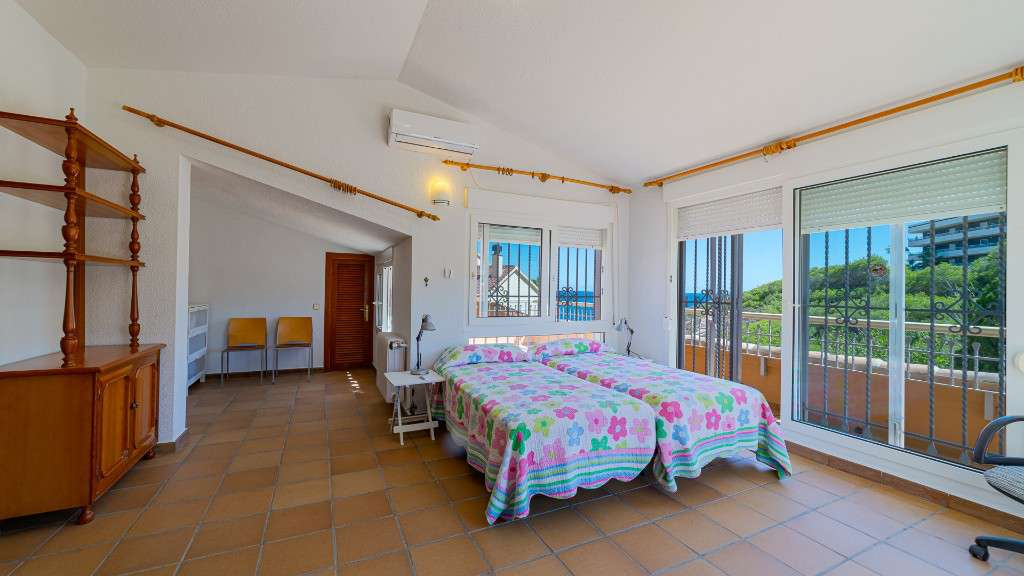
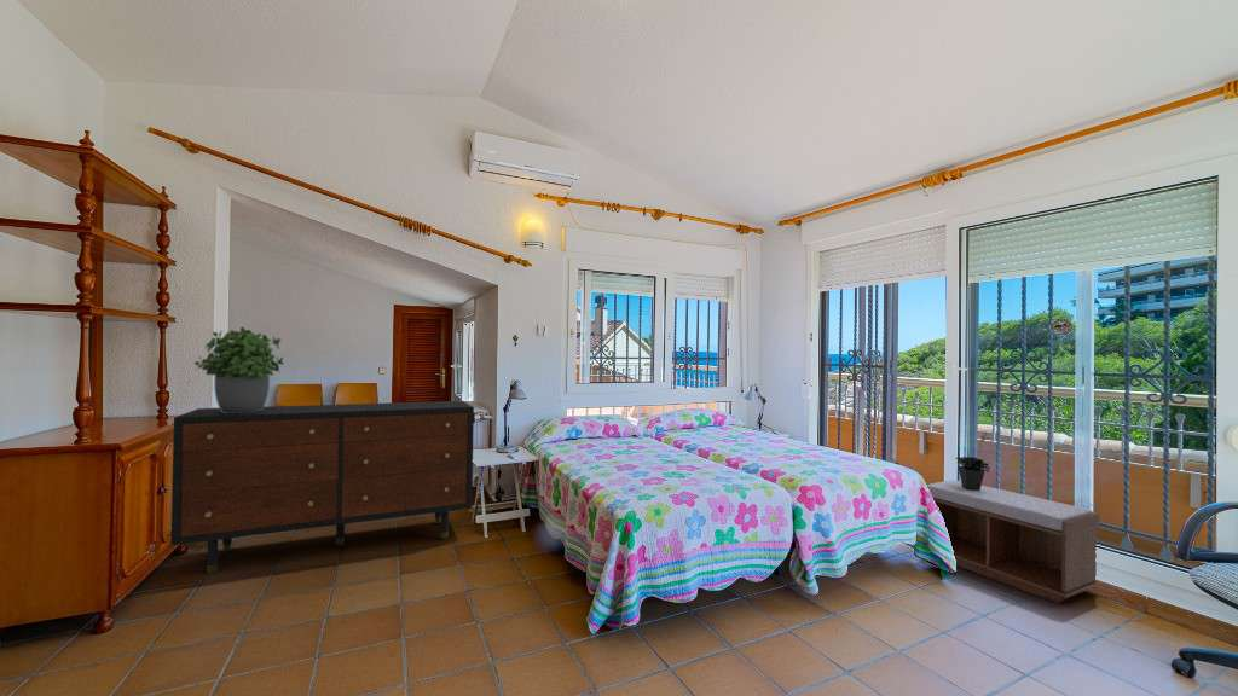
+ potted plant (972, 459)
+ potted plant (241, 369)
+ bench (1002, 533)
+ dresser (341, 476)
